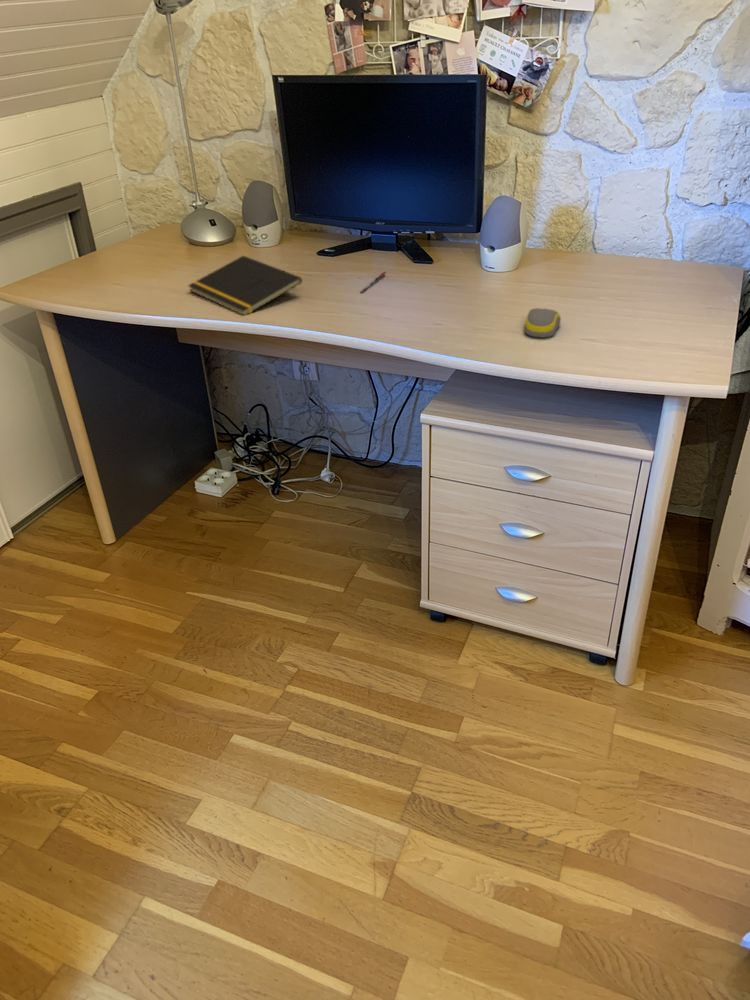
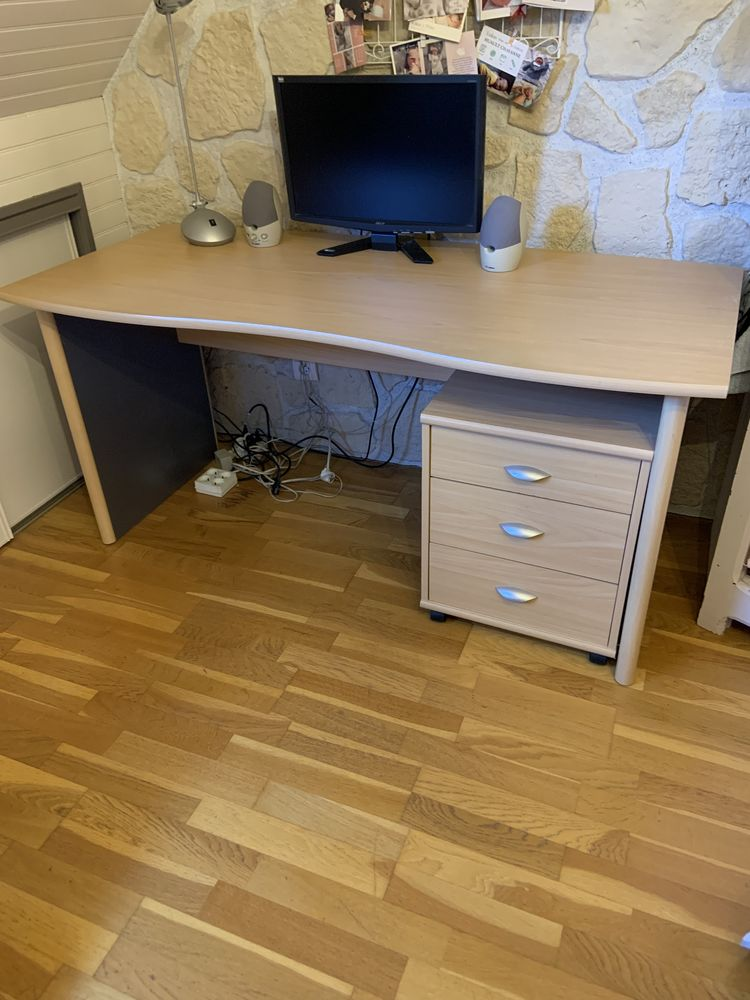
- pen (373, 281)
- notepad (244, 284)
- computer mouse (542, 318)
